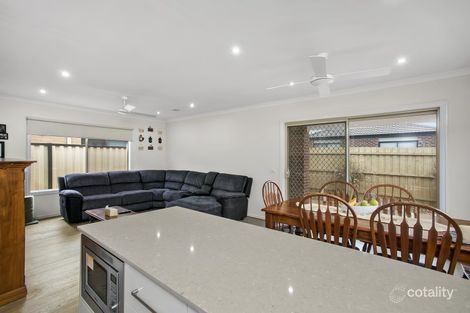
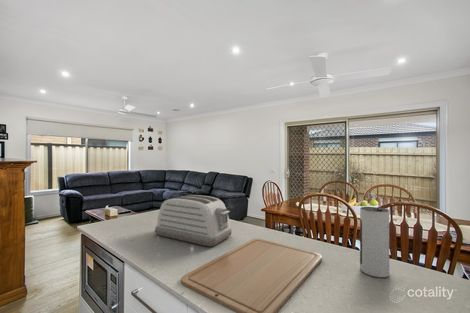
+ speaker (374, 239)
+ toaster (194, 216)
+ chopping board (258, 266)
